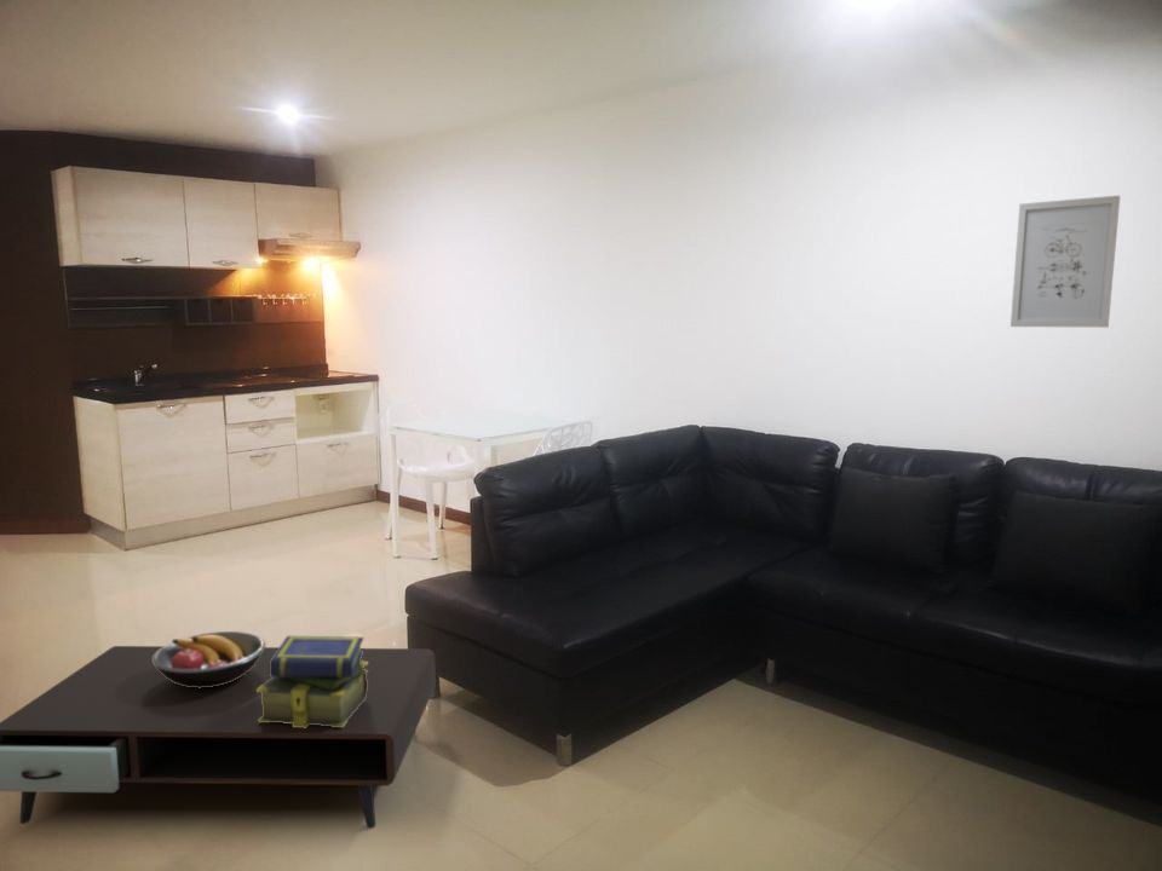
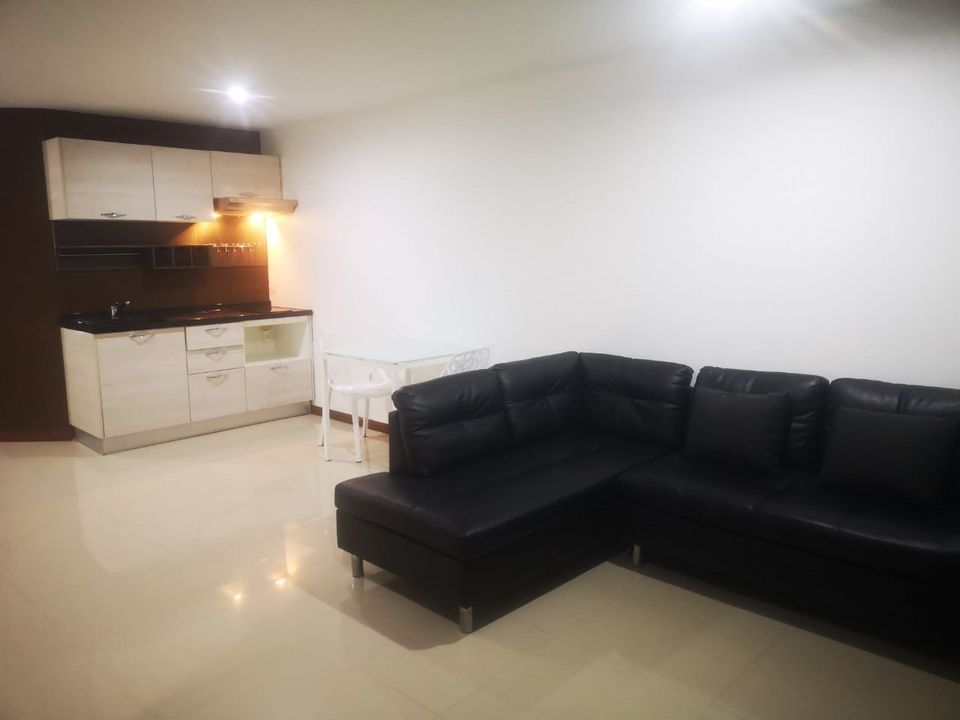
- fruit bowl (211, 659)
- coffee table (229, 738)
- wall art (1063, 264)
- stack of books (317, 676)
